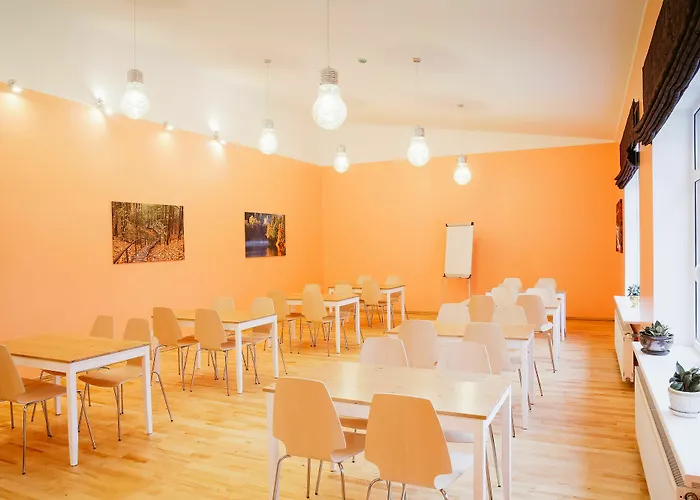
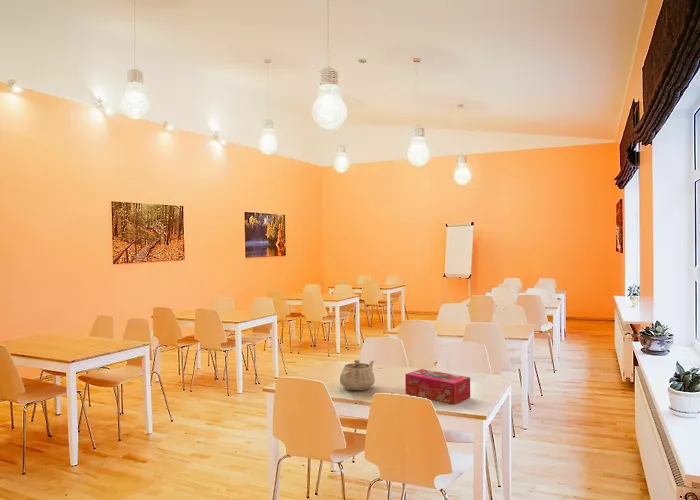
+ teapot (358, 373)
+ tissue box (437, 385)
